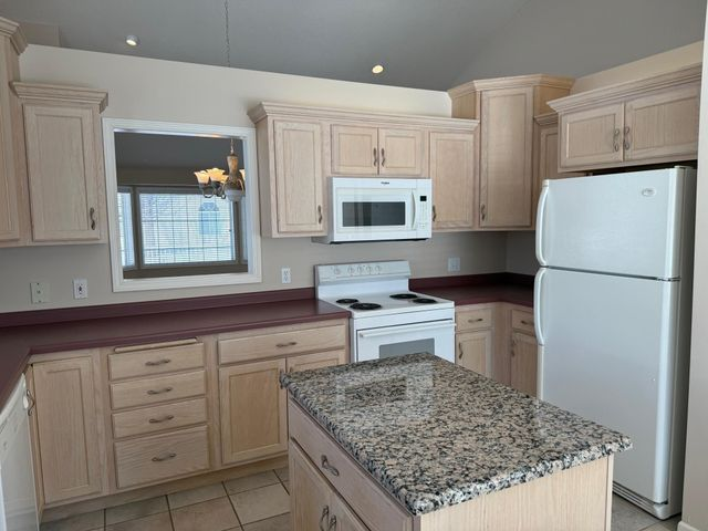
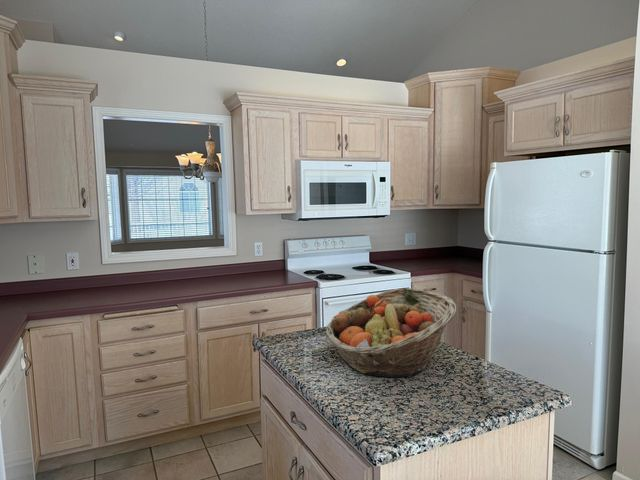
+ fruit basket (388, 327)
